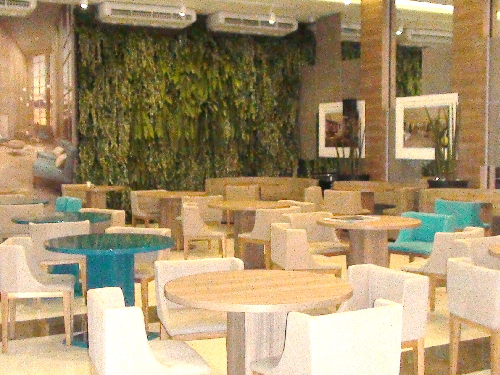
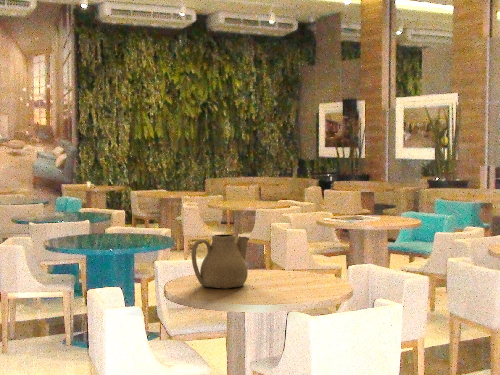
+ teapot (222, 260)
